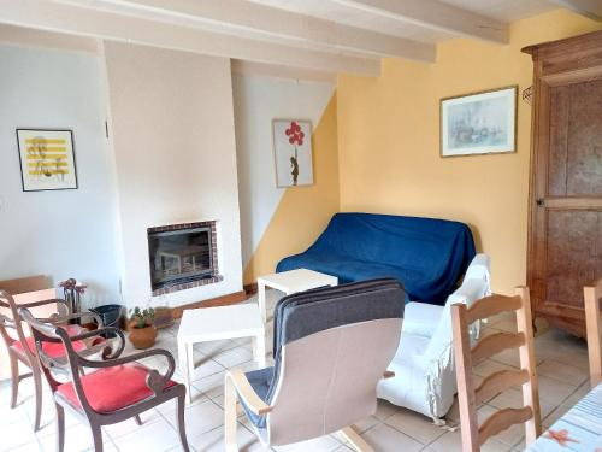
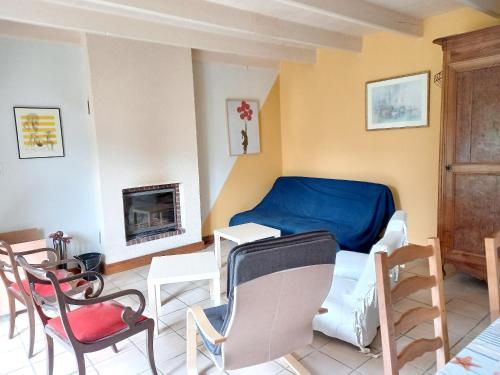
- potted plant (141, 324)
- basket (154, 310)
